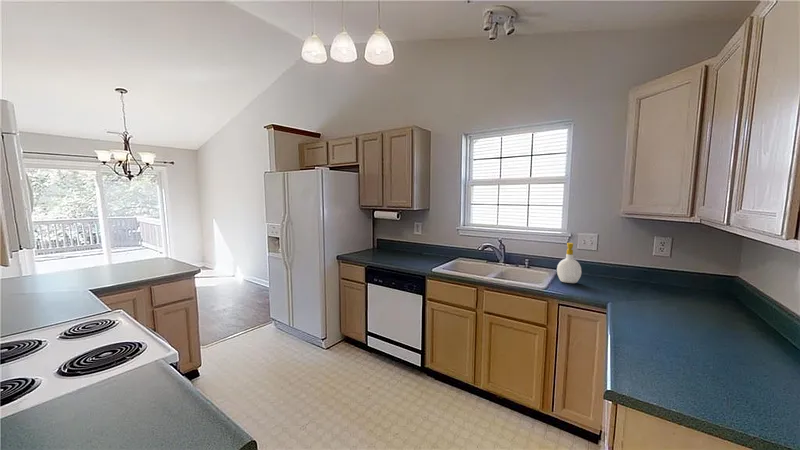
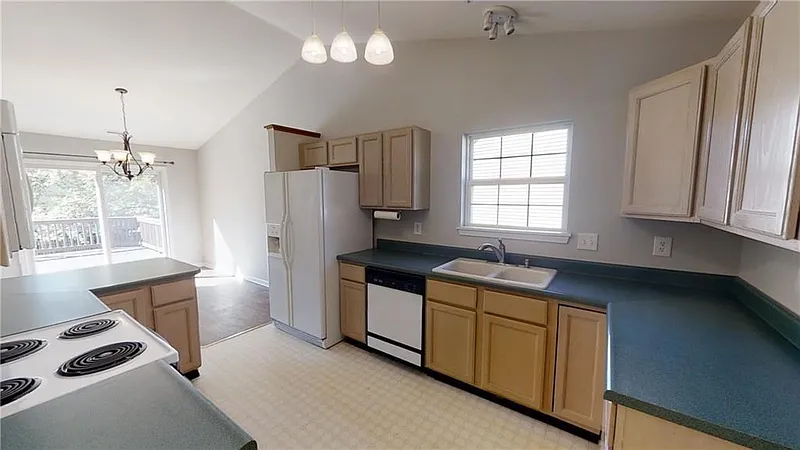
- soap bottle (569, 262)
